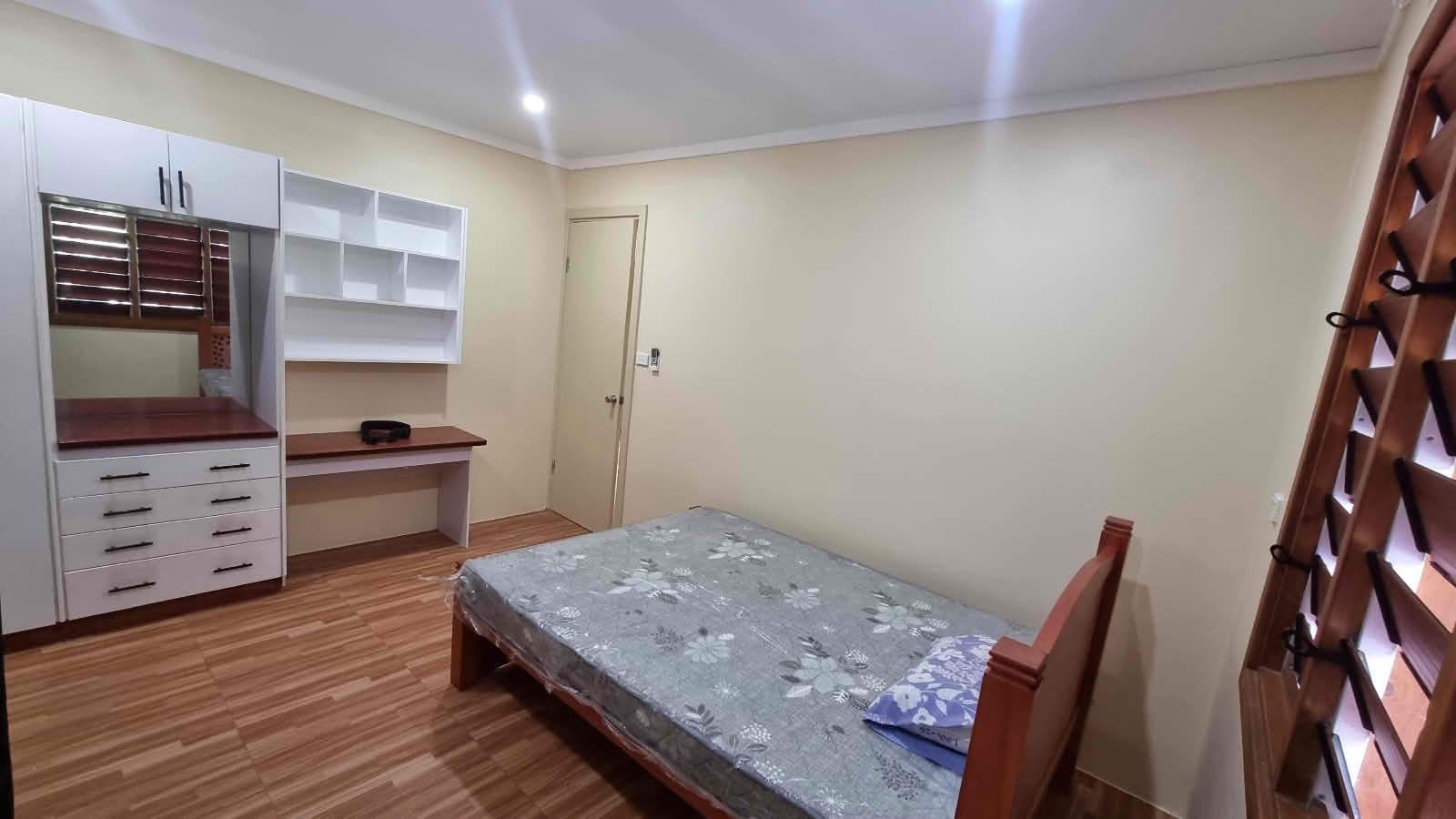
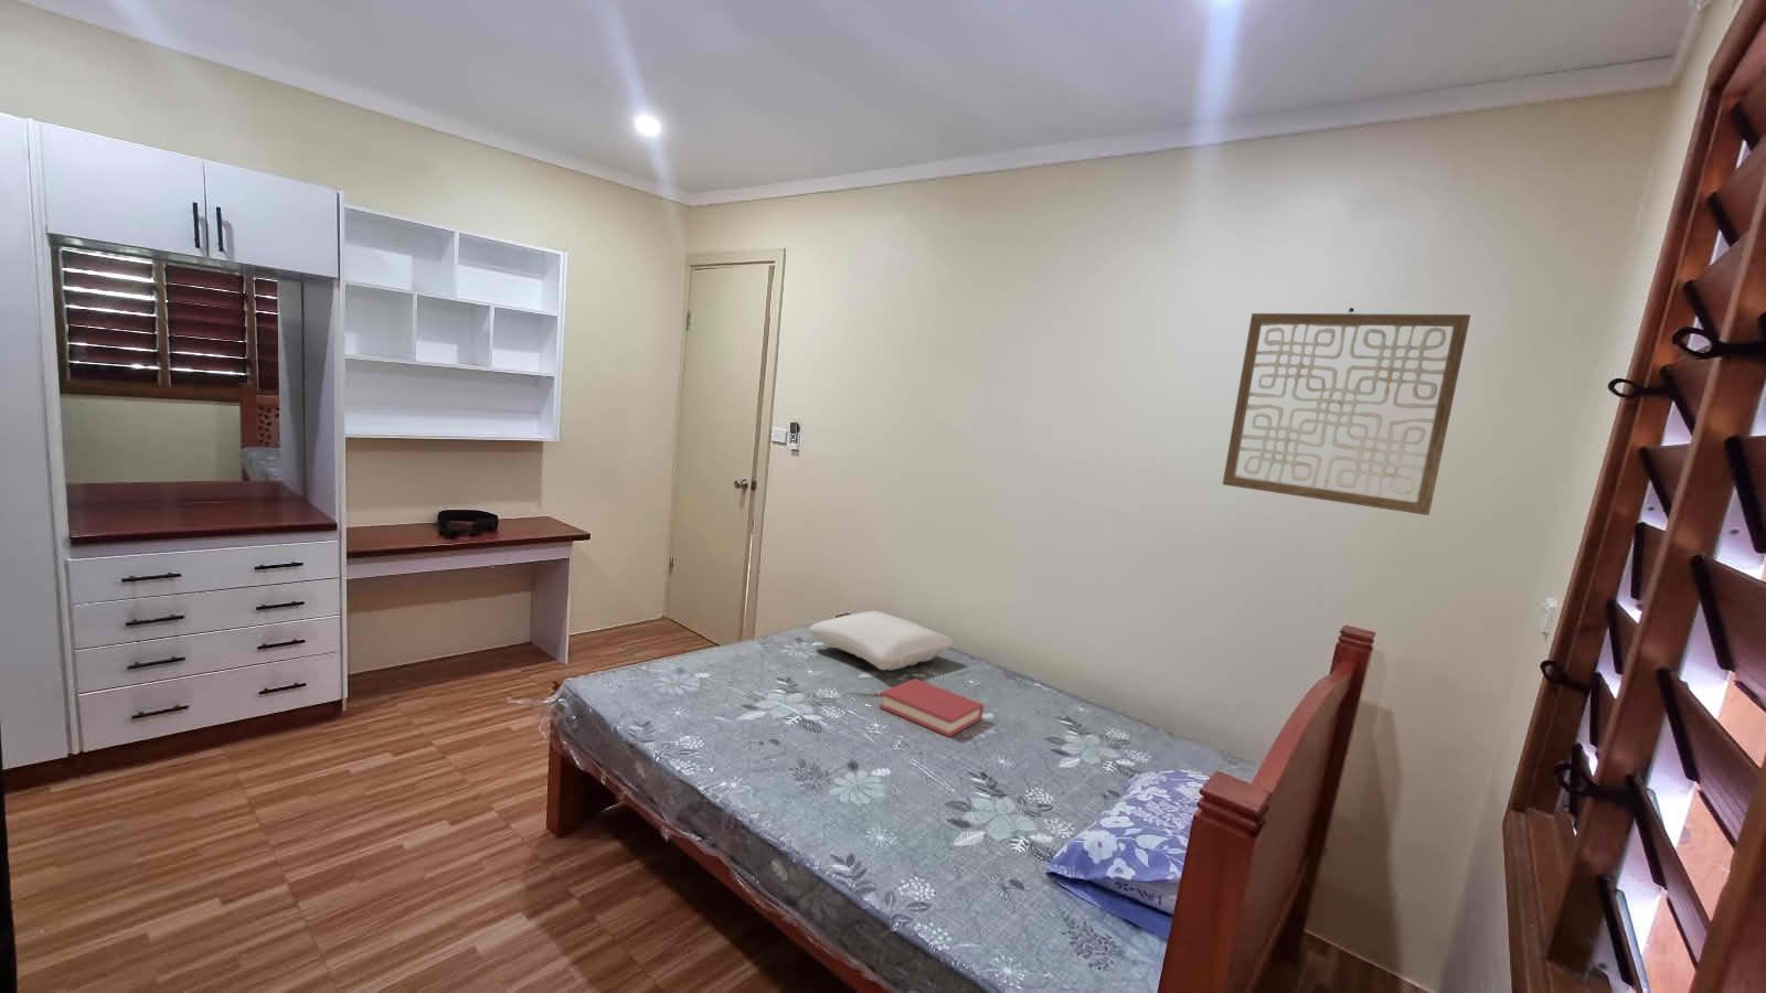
+ hardback book (932, 704)
+ wall art (1337, 403)
+ pillow (881, 638)
